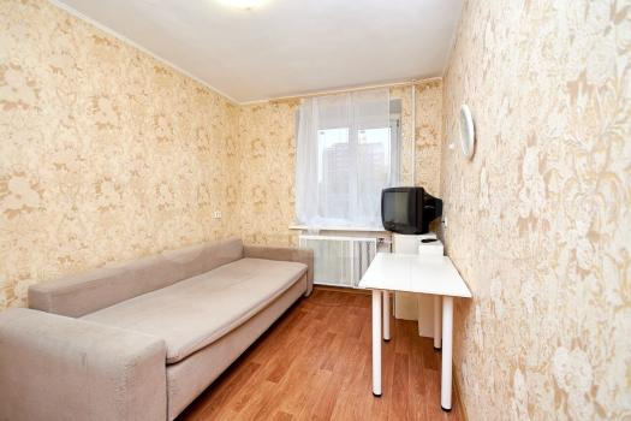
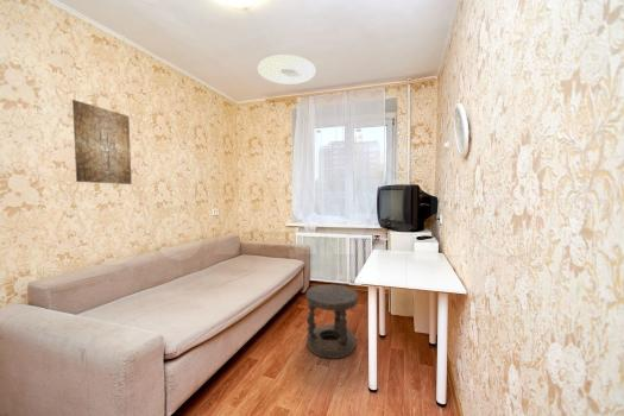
+ wall art (105, 146)
+ ceiling light (286, 68)
+ stool (334, 317)
